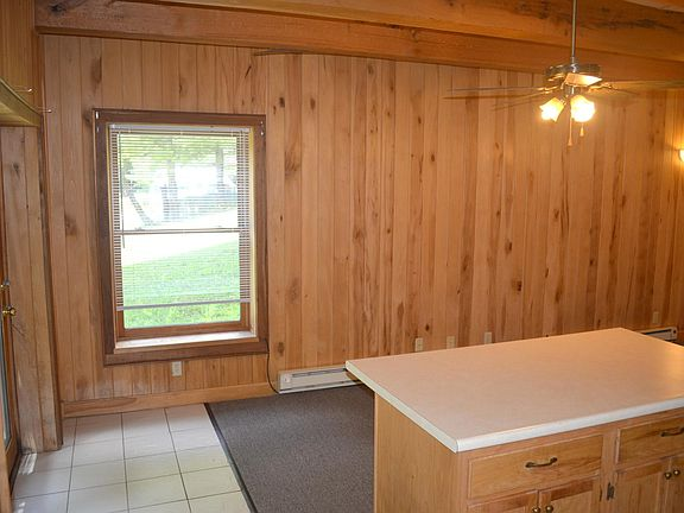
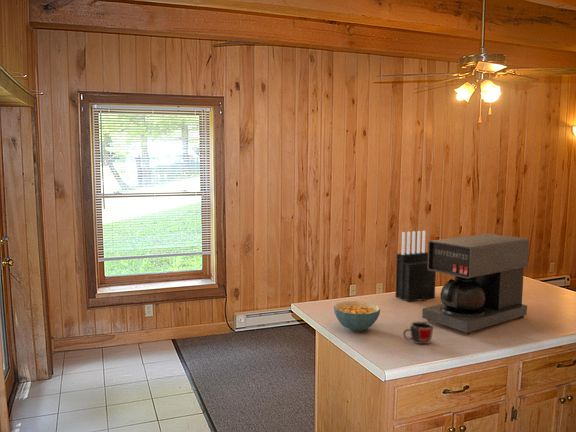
+ knife block (417, 265)
+ coffee maker (477, 279)
+ mug (417, 333)
+ cereal bowl (356, 318)
